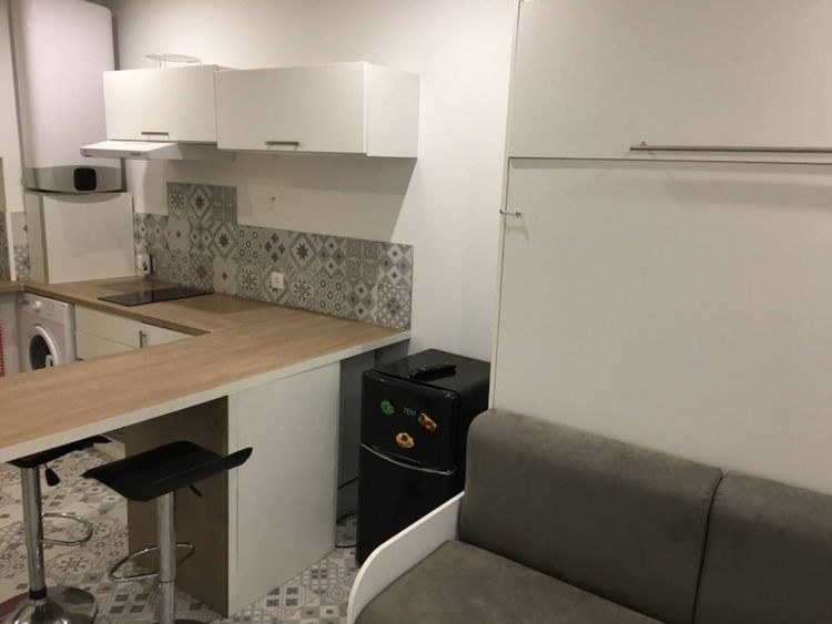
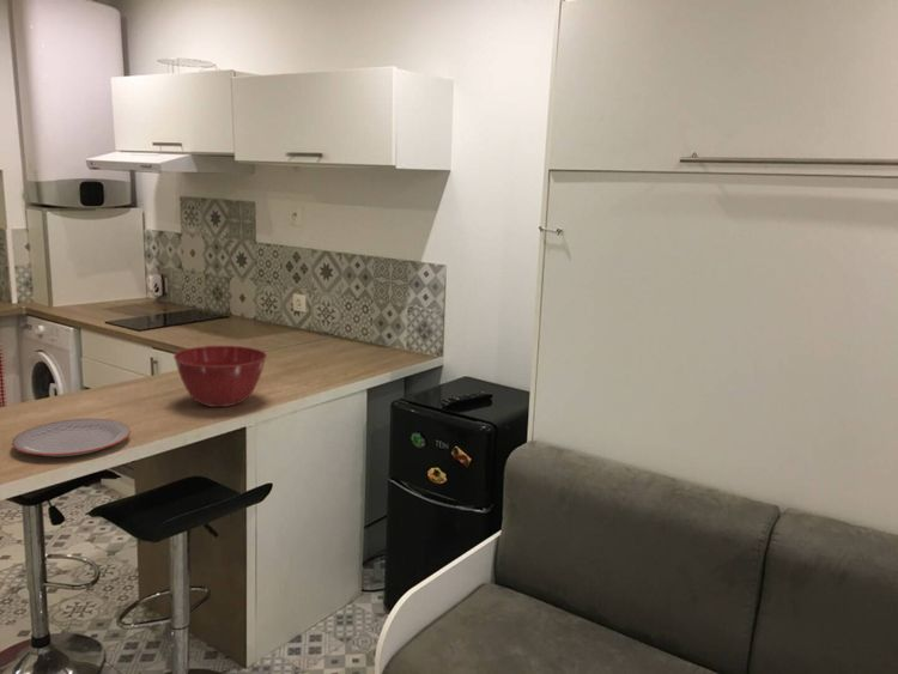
+ mixing bowl (222, 377)
+ plate (73, 438)
